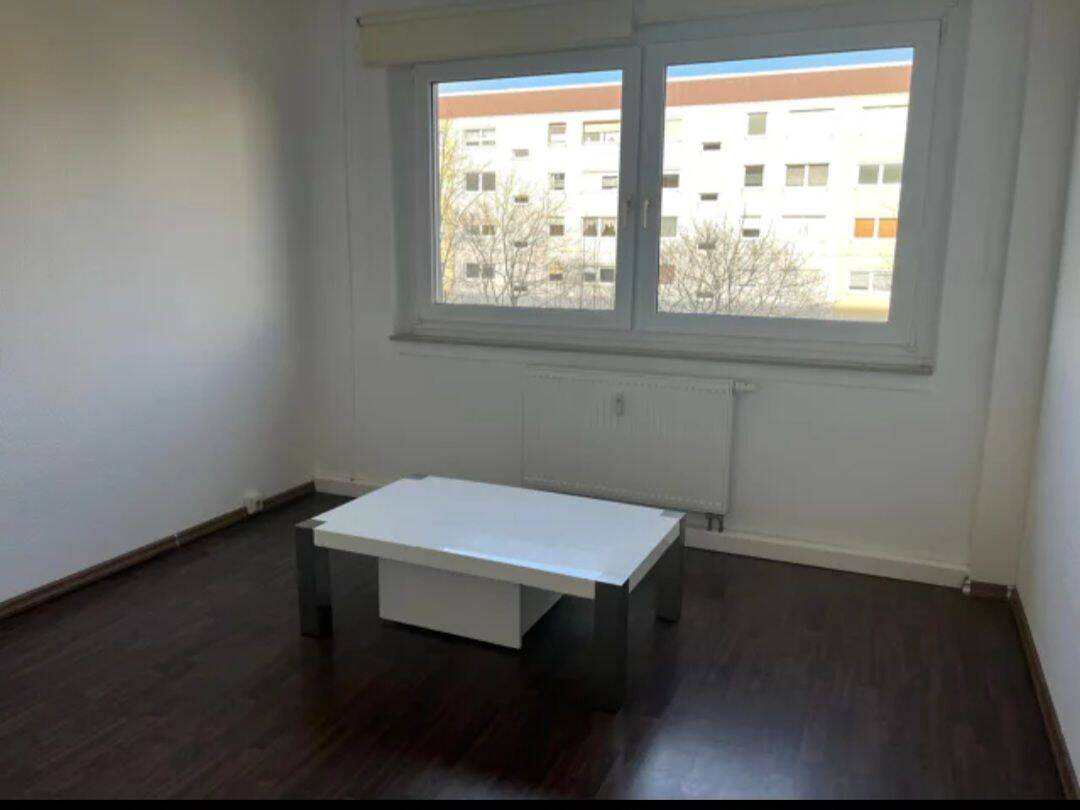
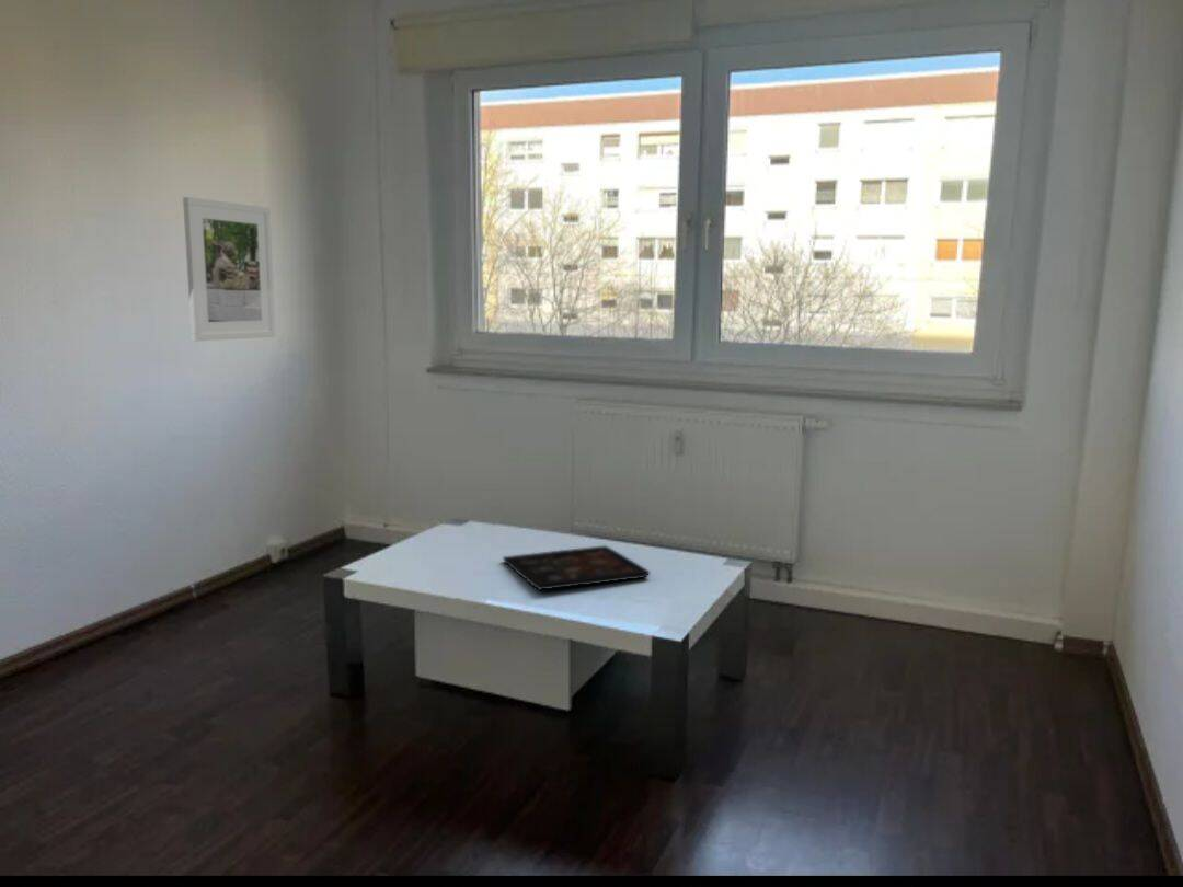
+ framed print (232, 272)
+ decorative tray (574, 565)
